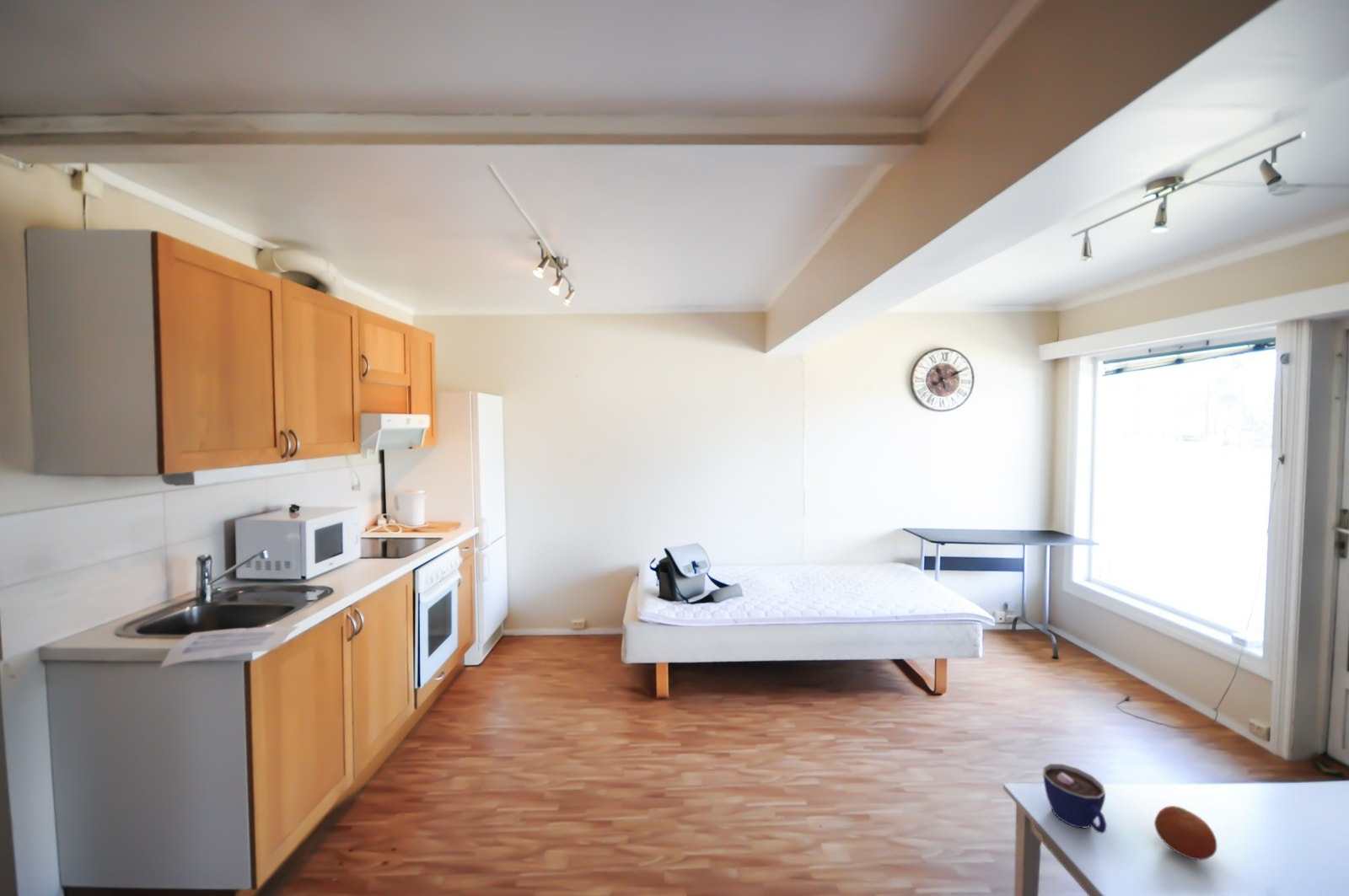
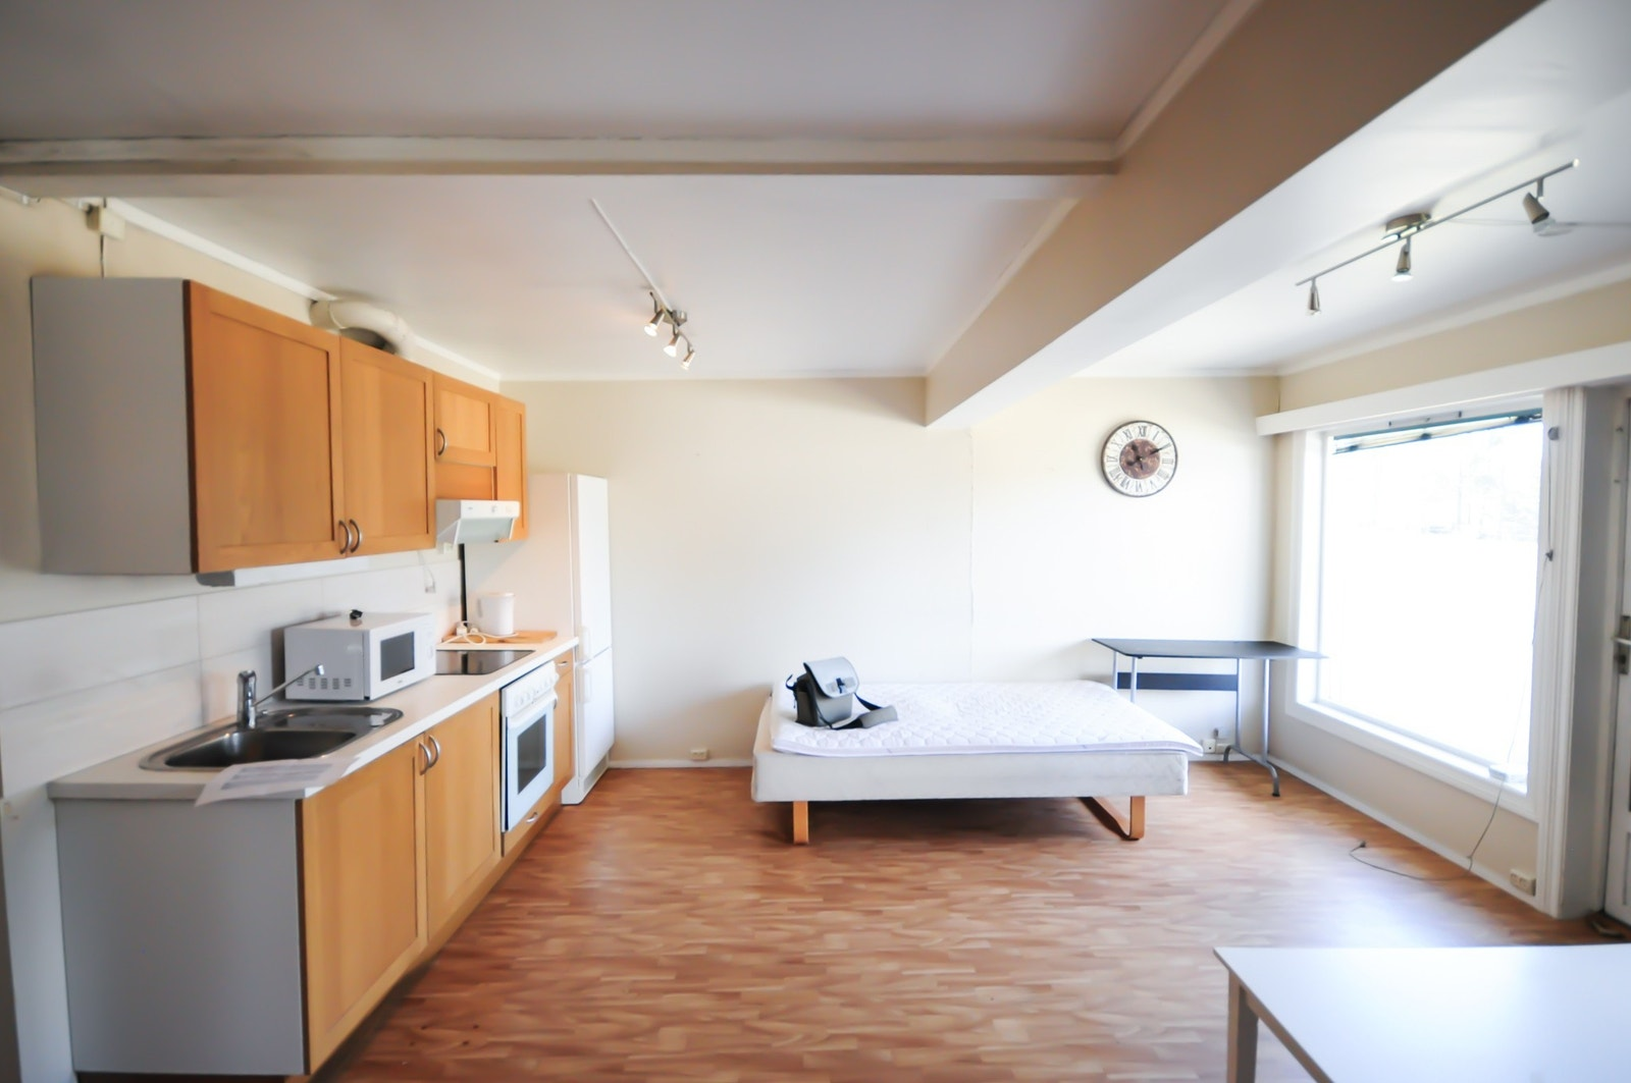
- fruit (1185, 831)
- cup (1078, 803)
